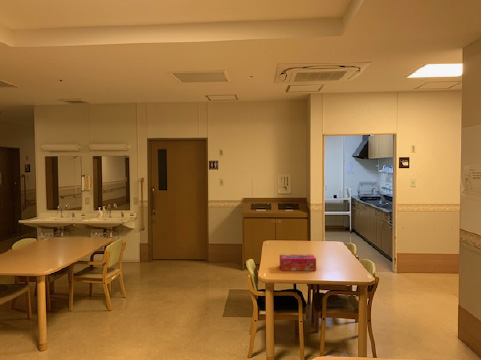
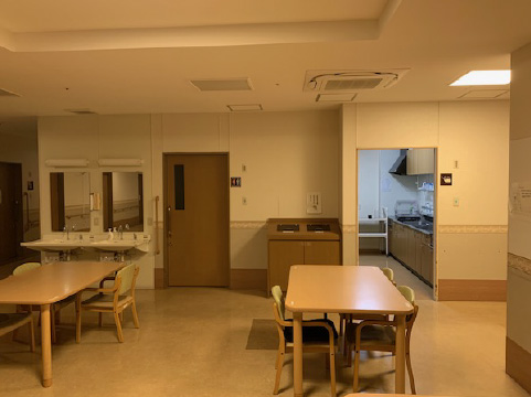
- tissue box (297, 262)
